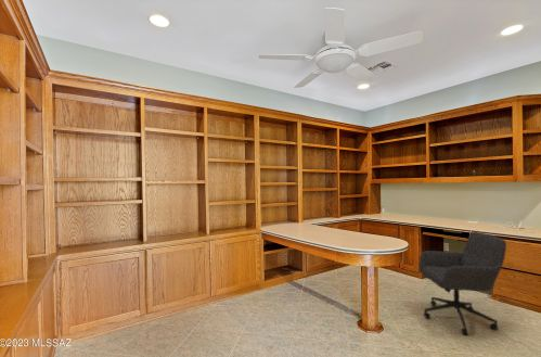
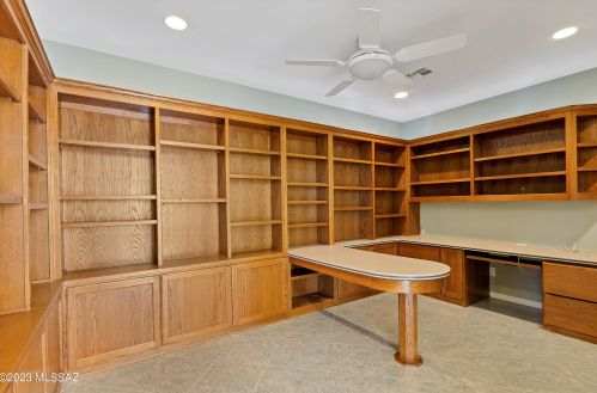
- office chair (458, 276)
